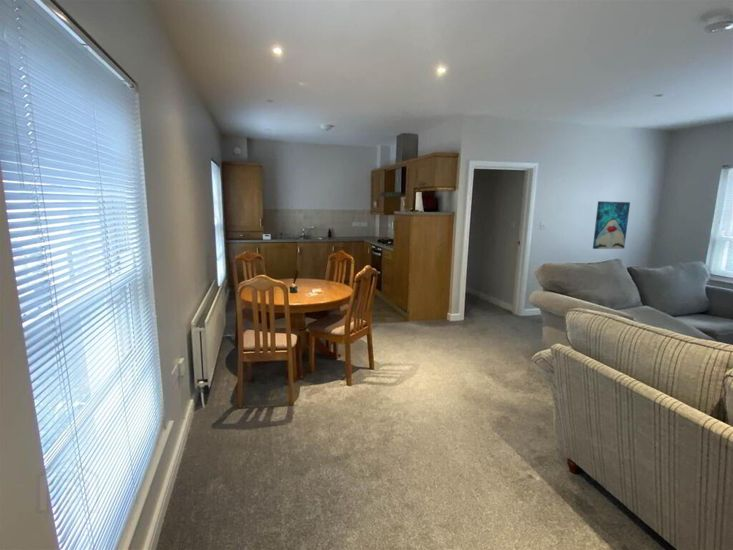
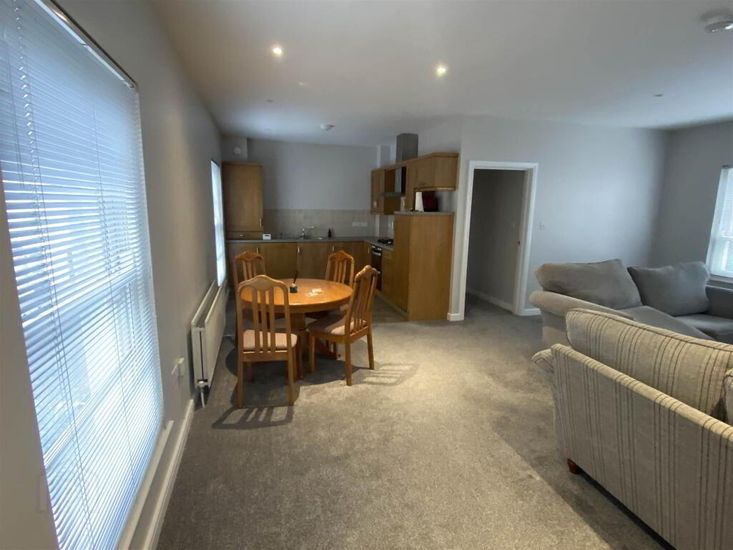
- wall art (611, 225)
